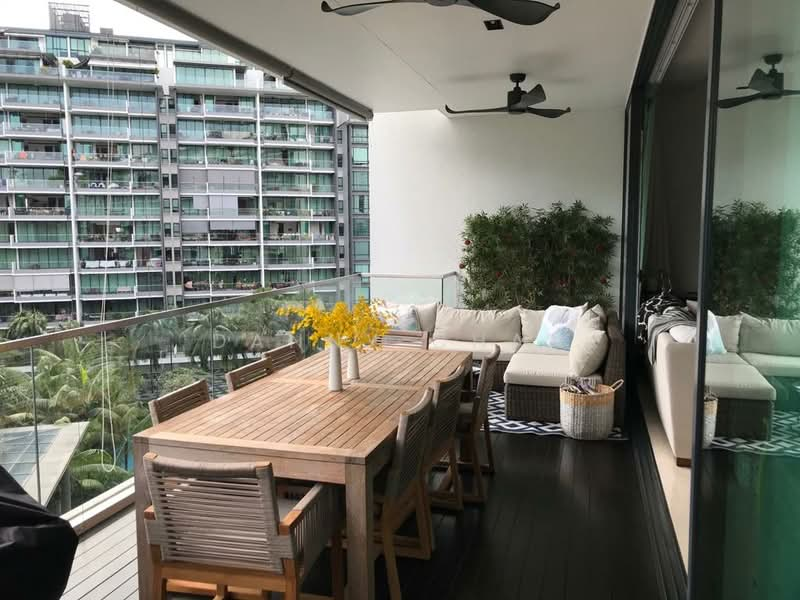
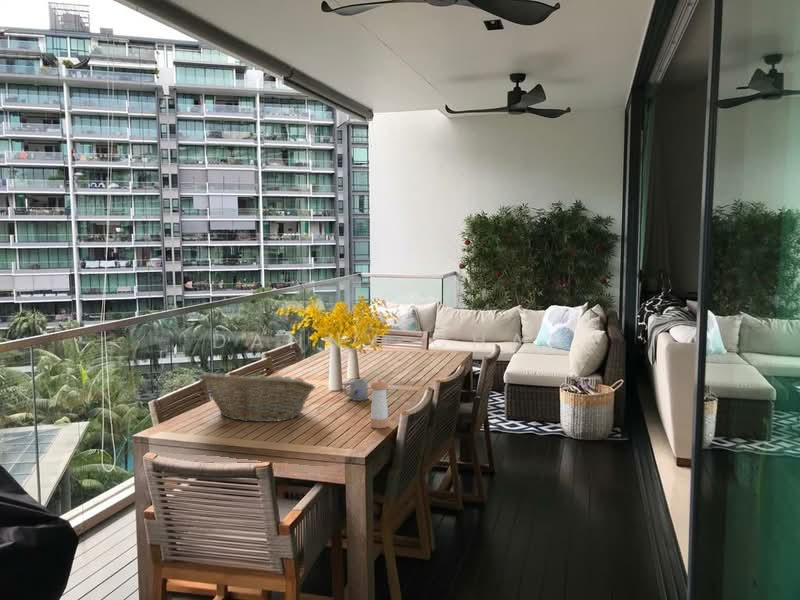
+ fruit basket (257, 390)
+ mug (355, 389)
+ pepper shaker (379, 402)
